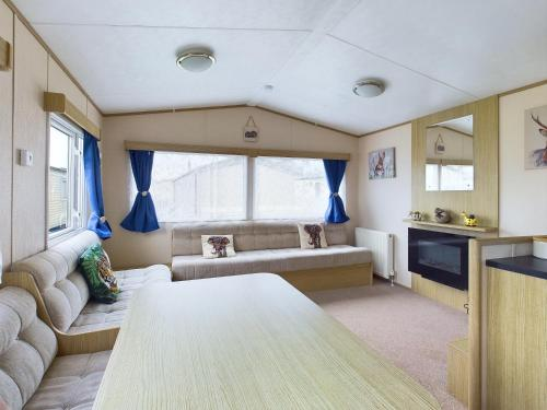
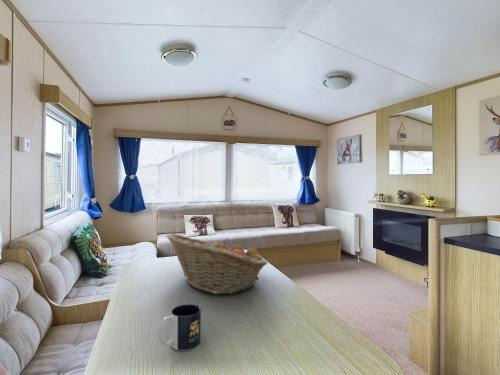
+ mug (179, 328)
+ fruit basket (215, 257)
